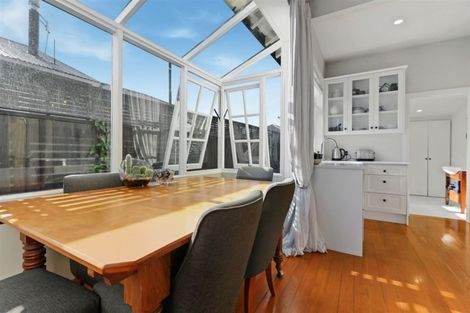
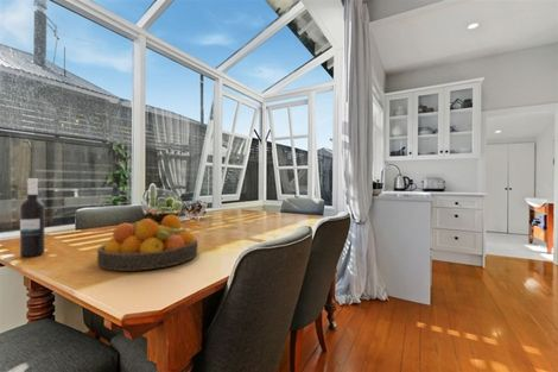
+ fruit bowl (151, 237)
+ wine bottle (32, 216)
